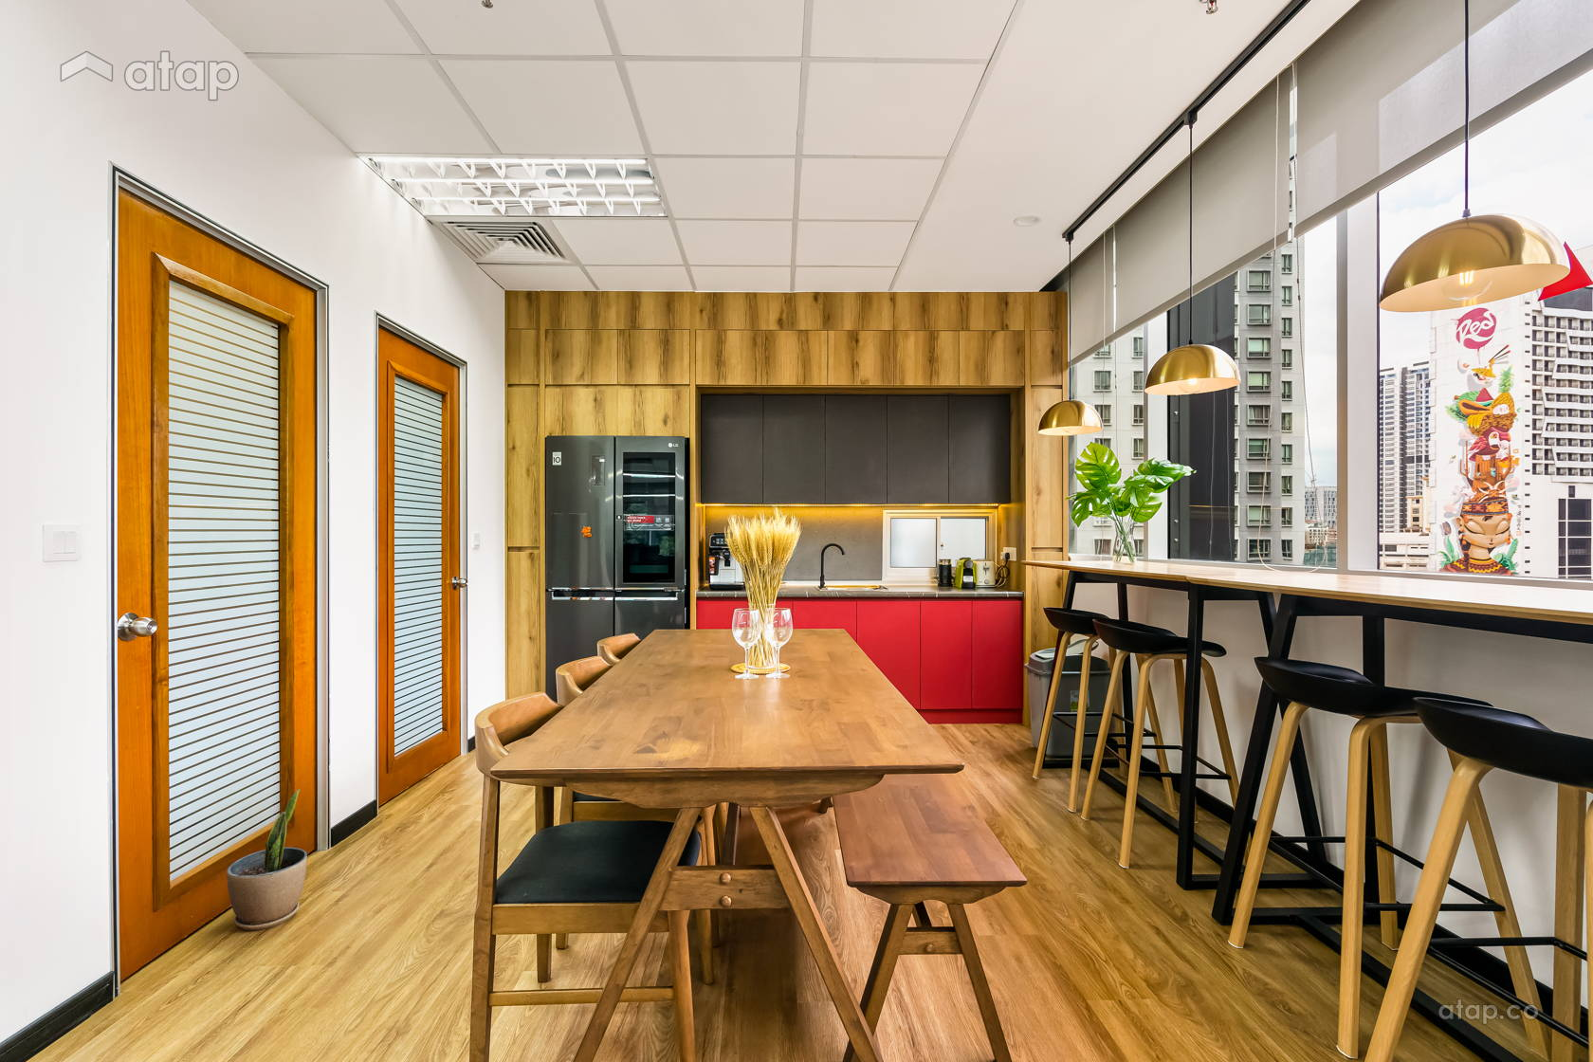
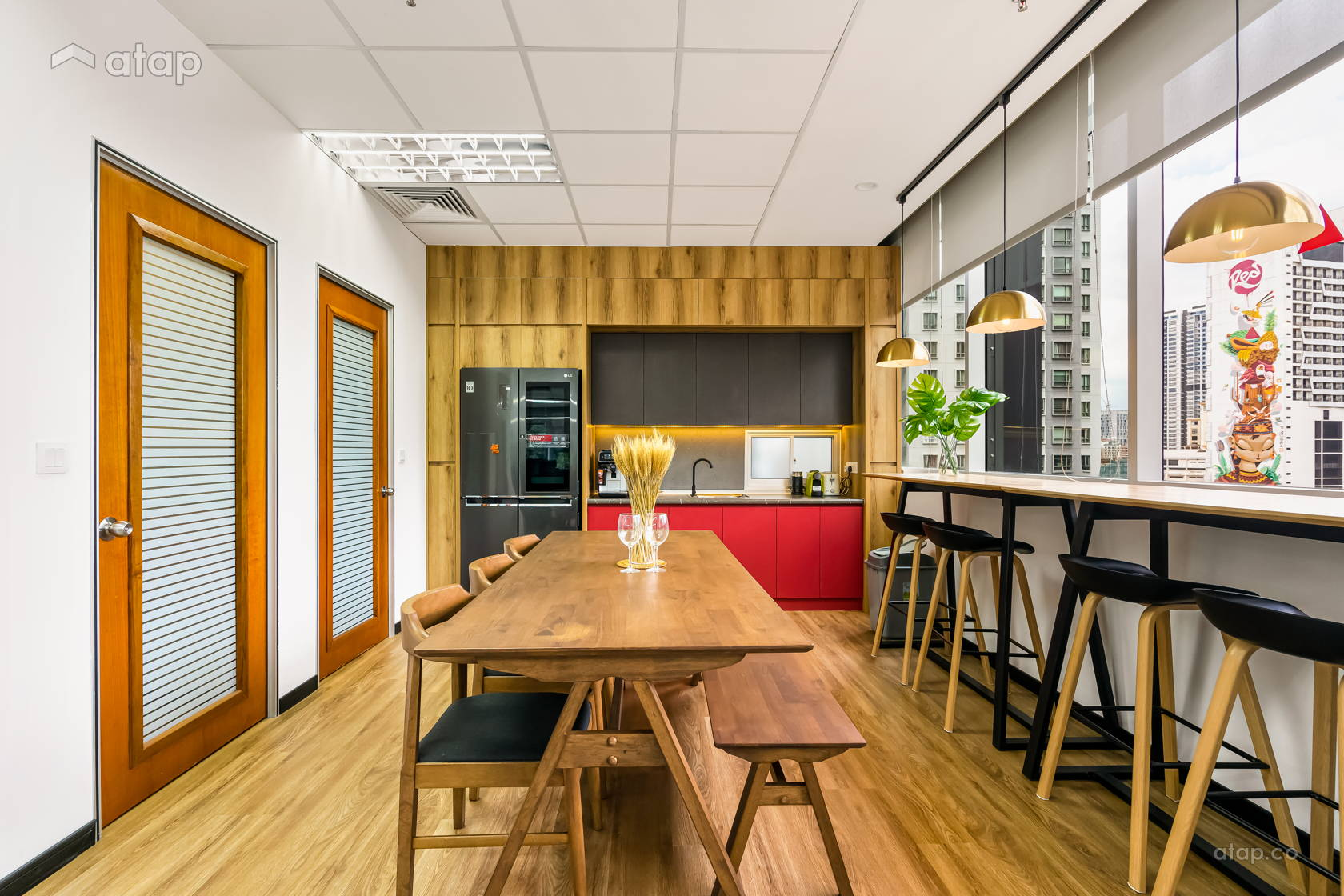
- potted plant (268, 858)
